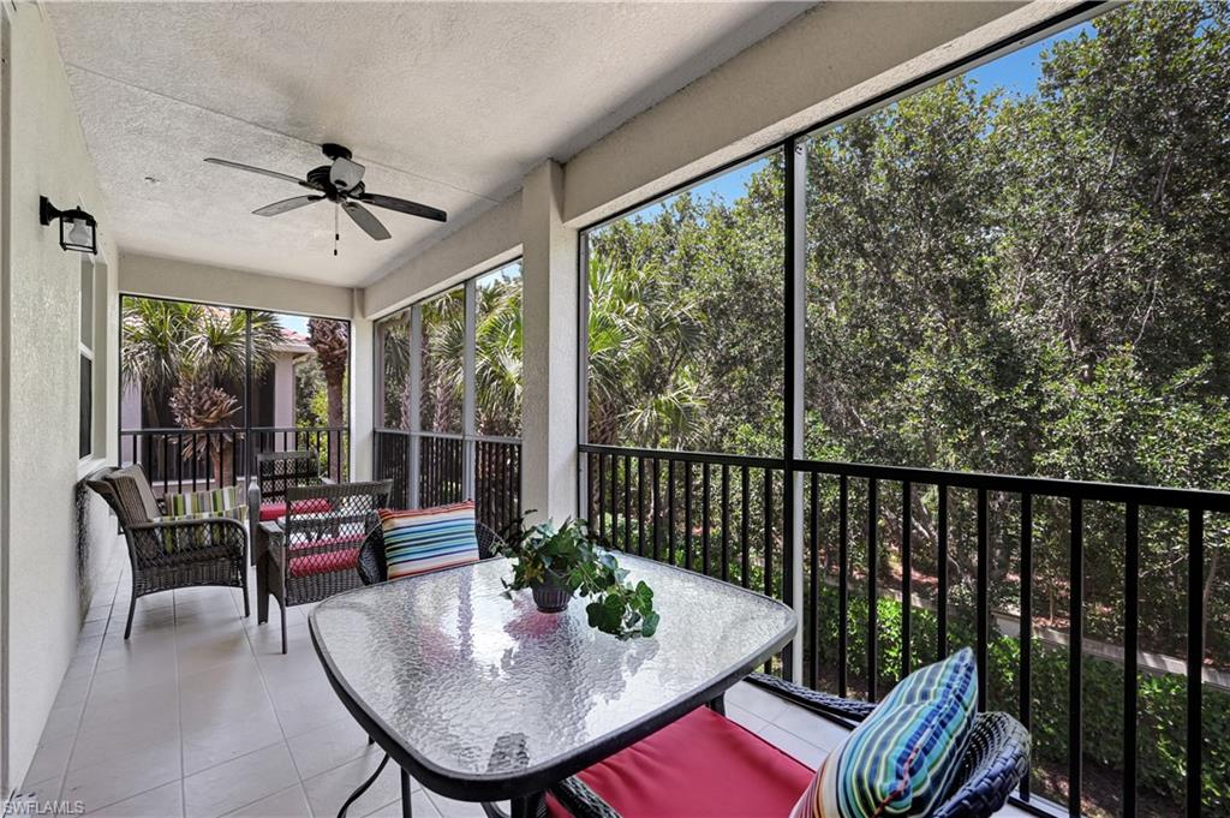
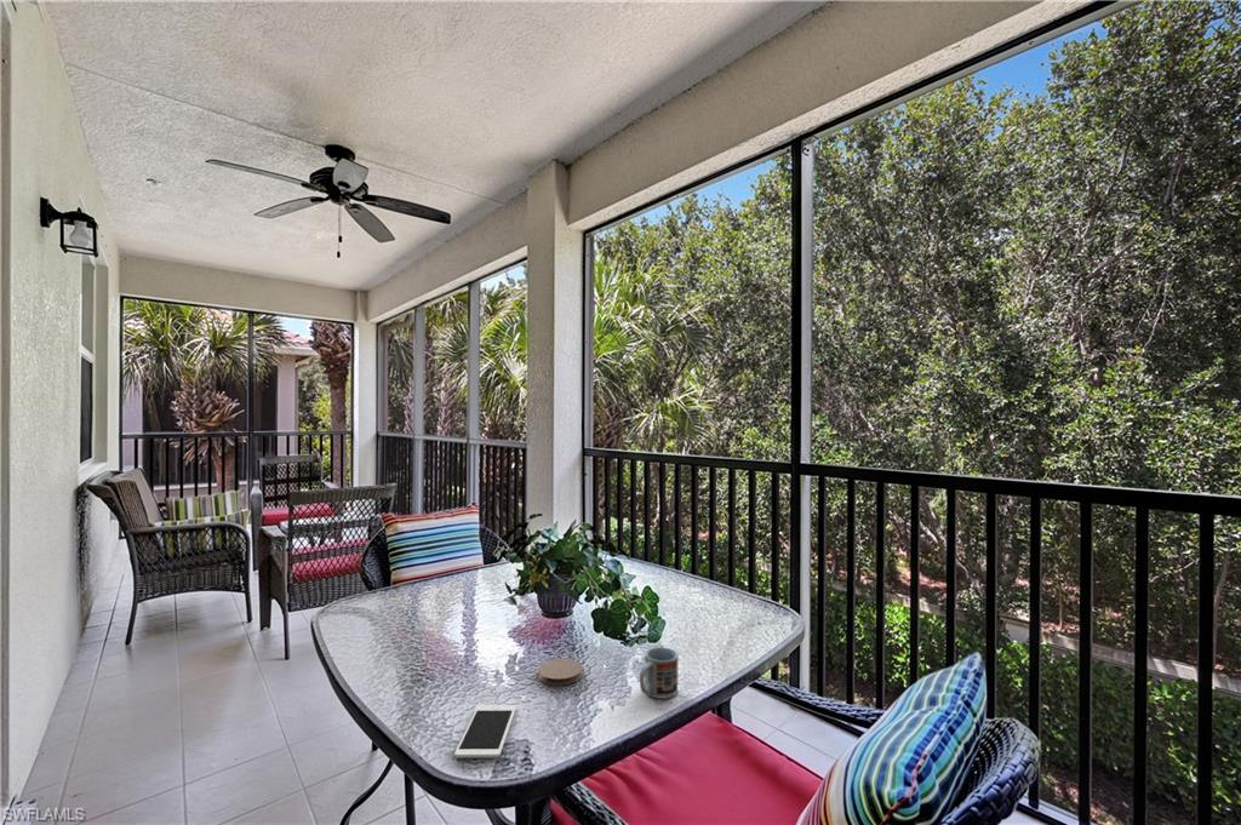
+ cell phone (487, 729)
+ cup (657, 674)
+ coaster (560, 671)
